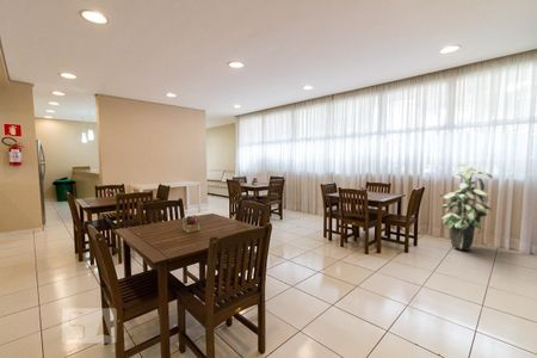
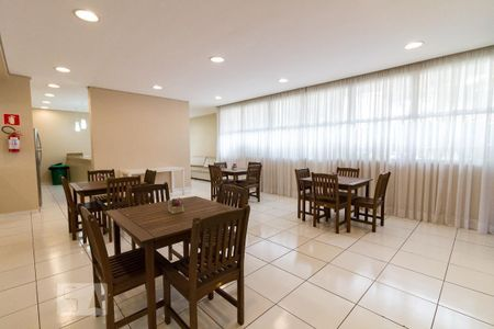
- indoor plant (462, 206)
